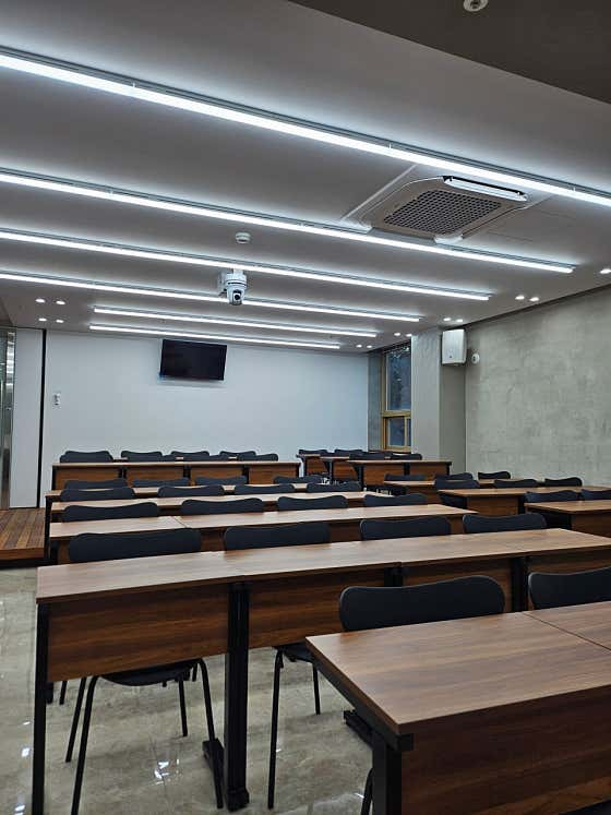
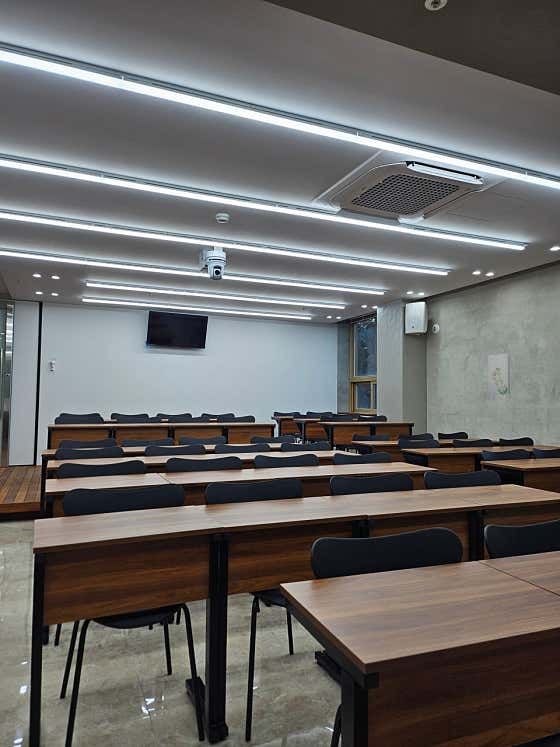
+ wall art (498, 374)
